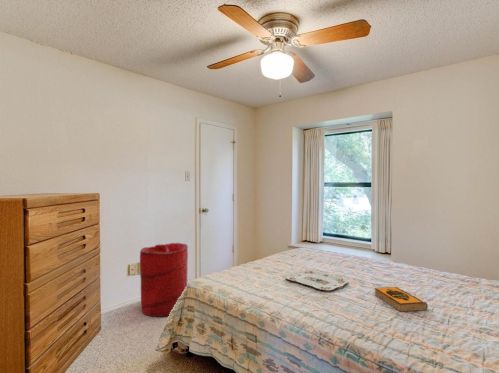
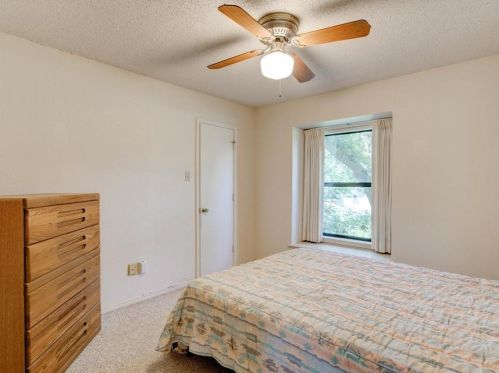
- serving tray (316, 279)
- laundry hamper (164, 275)
- hardback book (399, 298)
